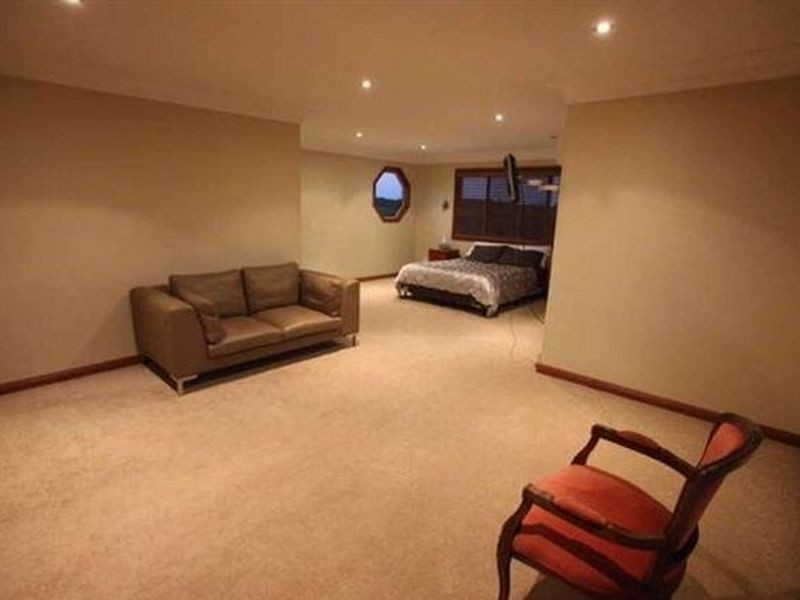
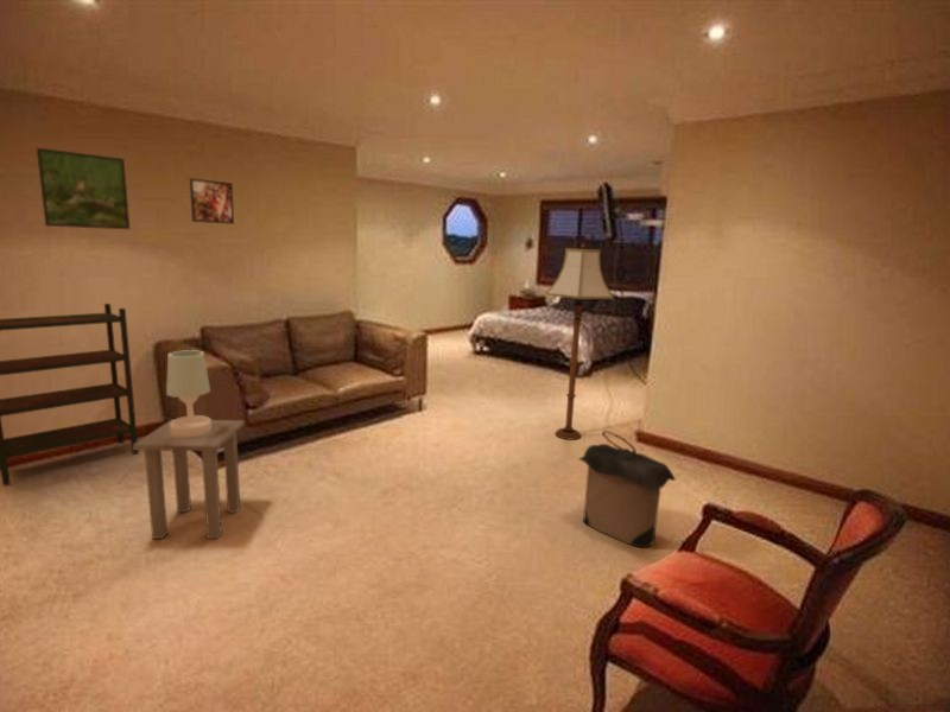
+ floor lamp (575, 342)
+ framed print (211, 202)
+ table lamp (189, 392)
+ side table (188, 477)
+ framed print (86, 191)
+ bookshelf (61, 390)
+ laundry hamper (625, 482)
